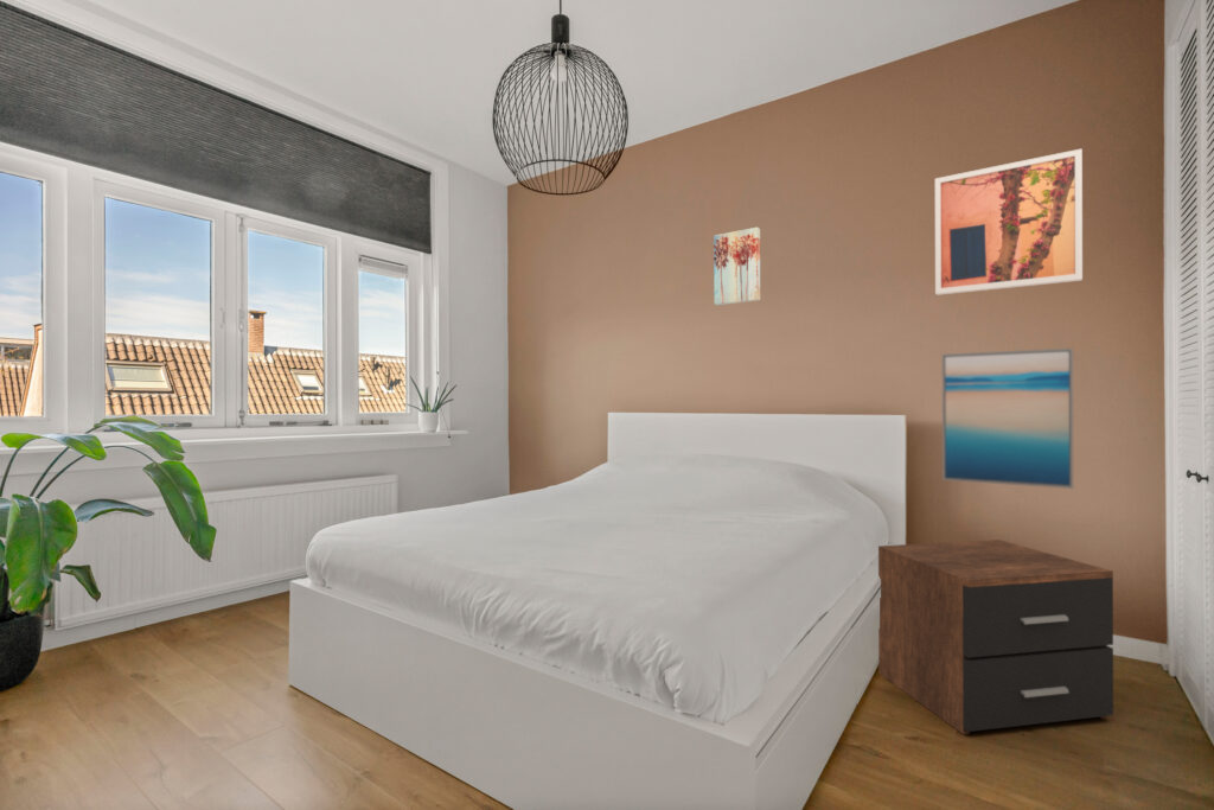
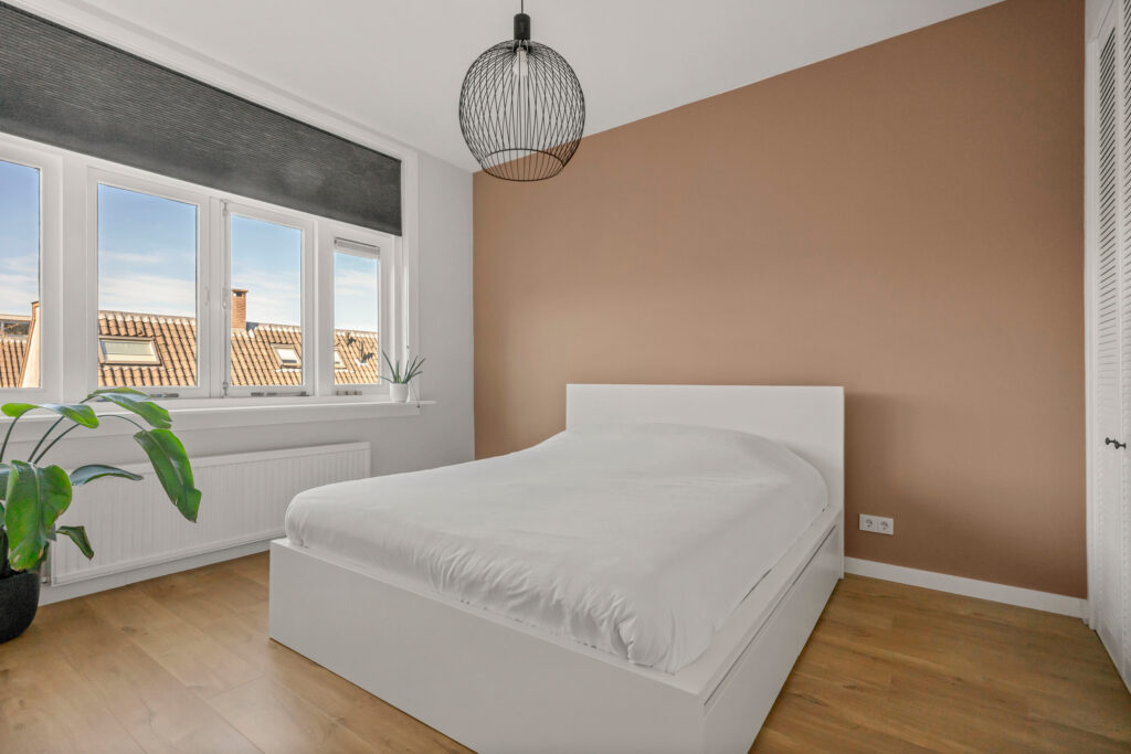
- wall art (736, 267)
- wall art (1004, 417)
- nightstand (985, 626)
- wall art (1004, 227)
